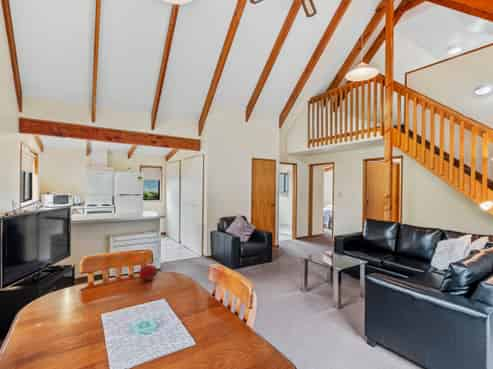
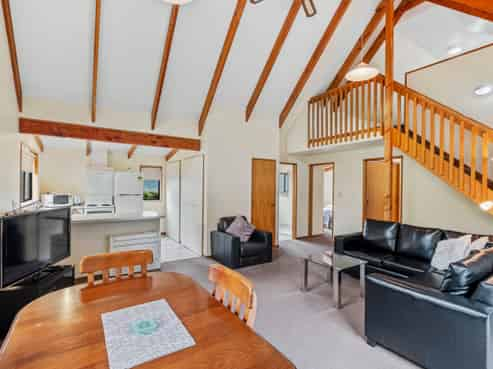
- fruit (148, 272)
